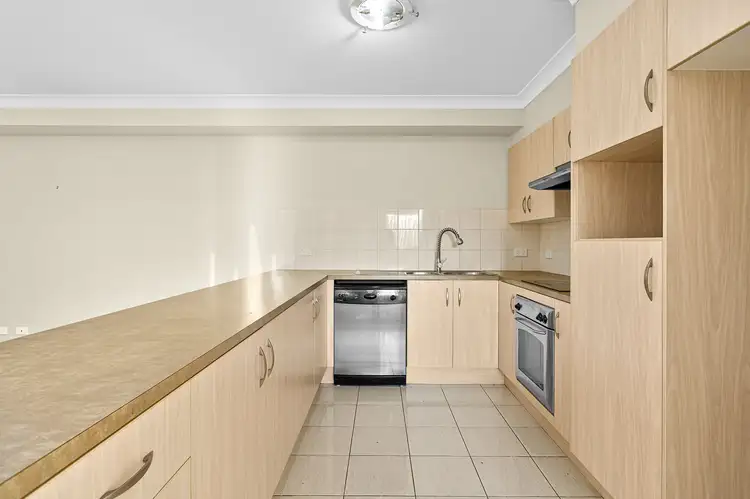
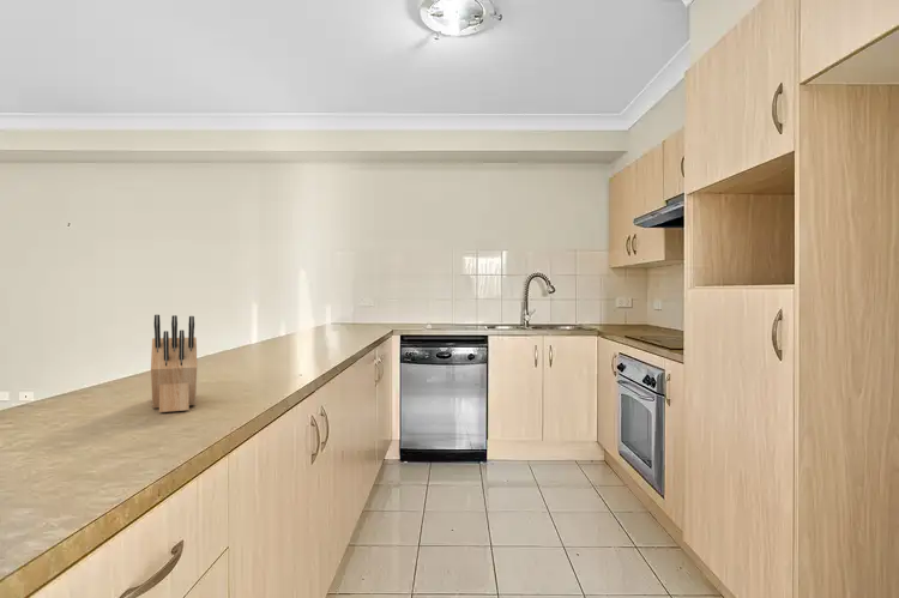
+ knife block (174, 360)
